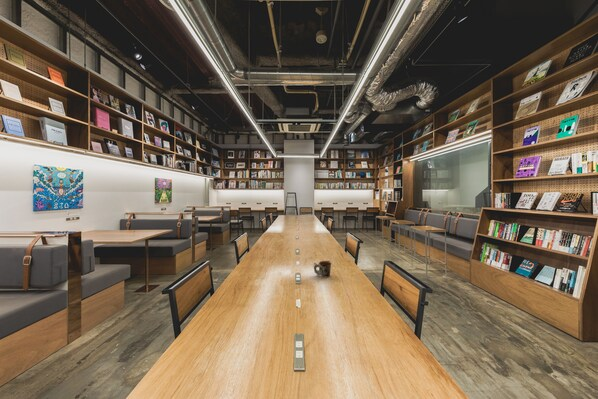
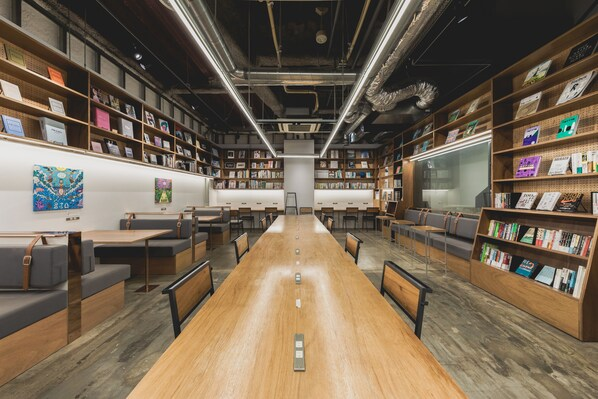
- mug (322, 268)
